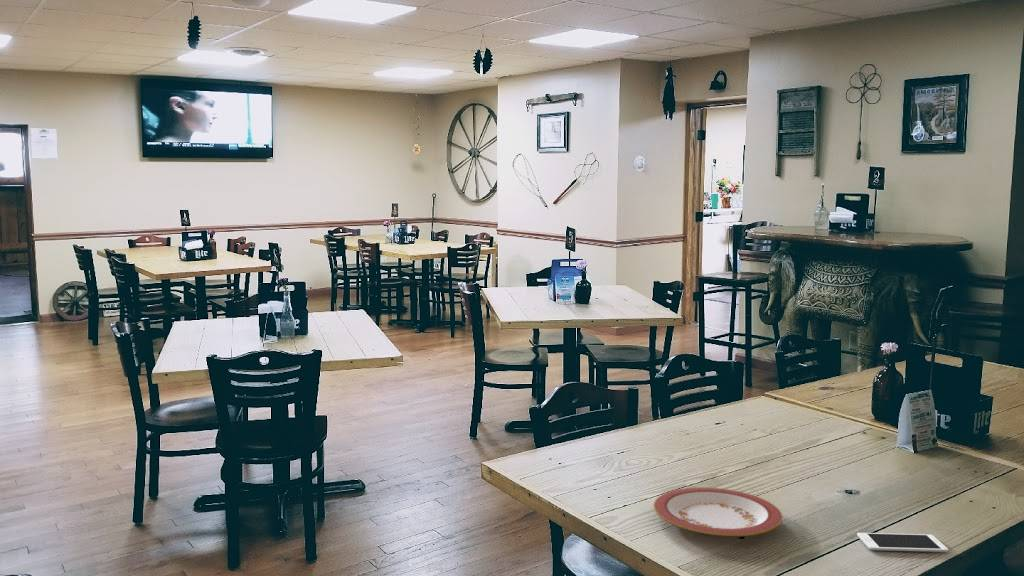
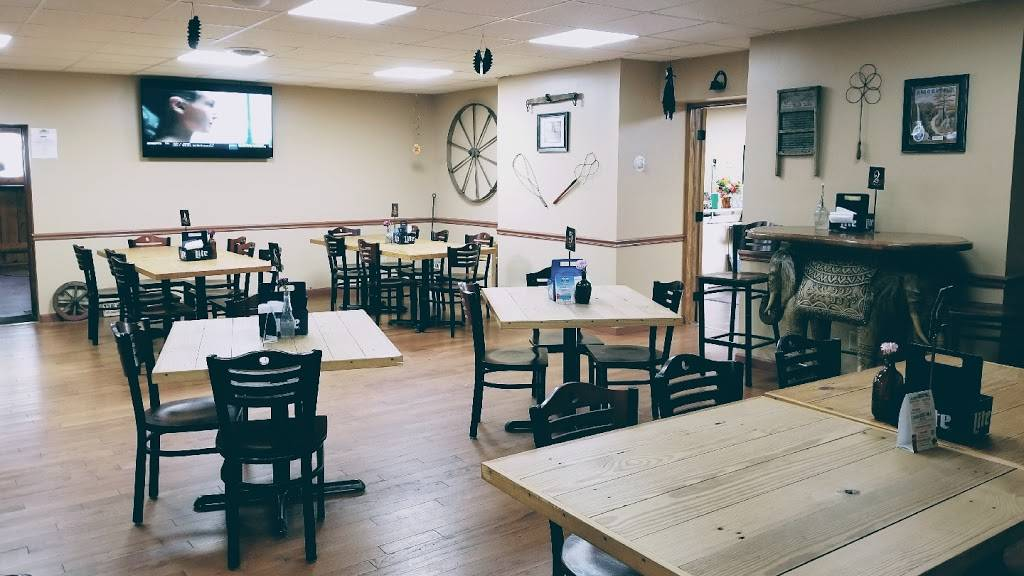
- cell phone (901, 542)
- plate (716, 514)
